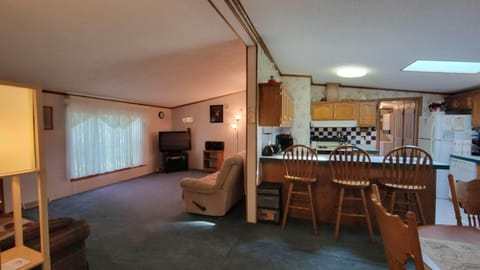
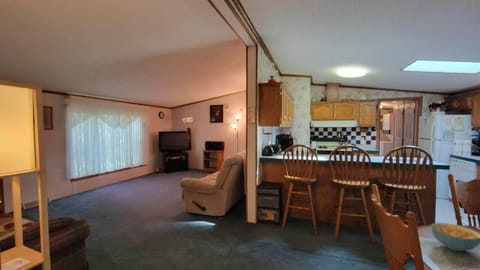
+ cereal bowl (454, 239)
